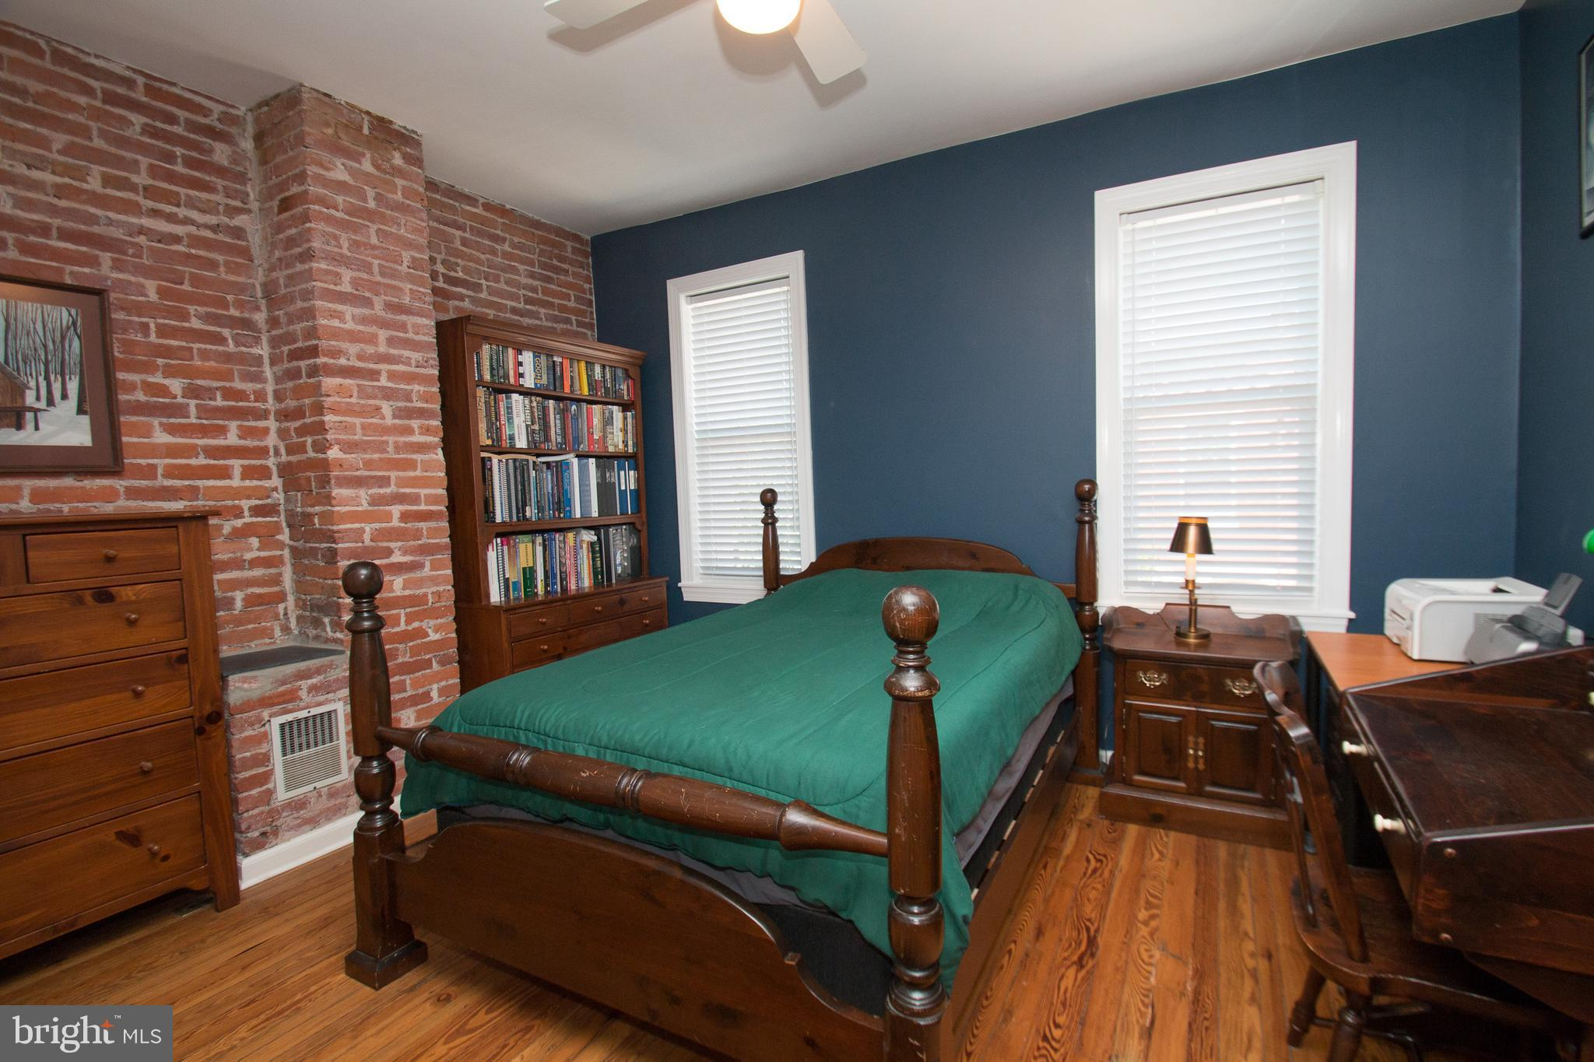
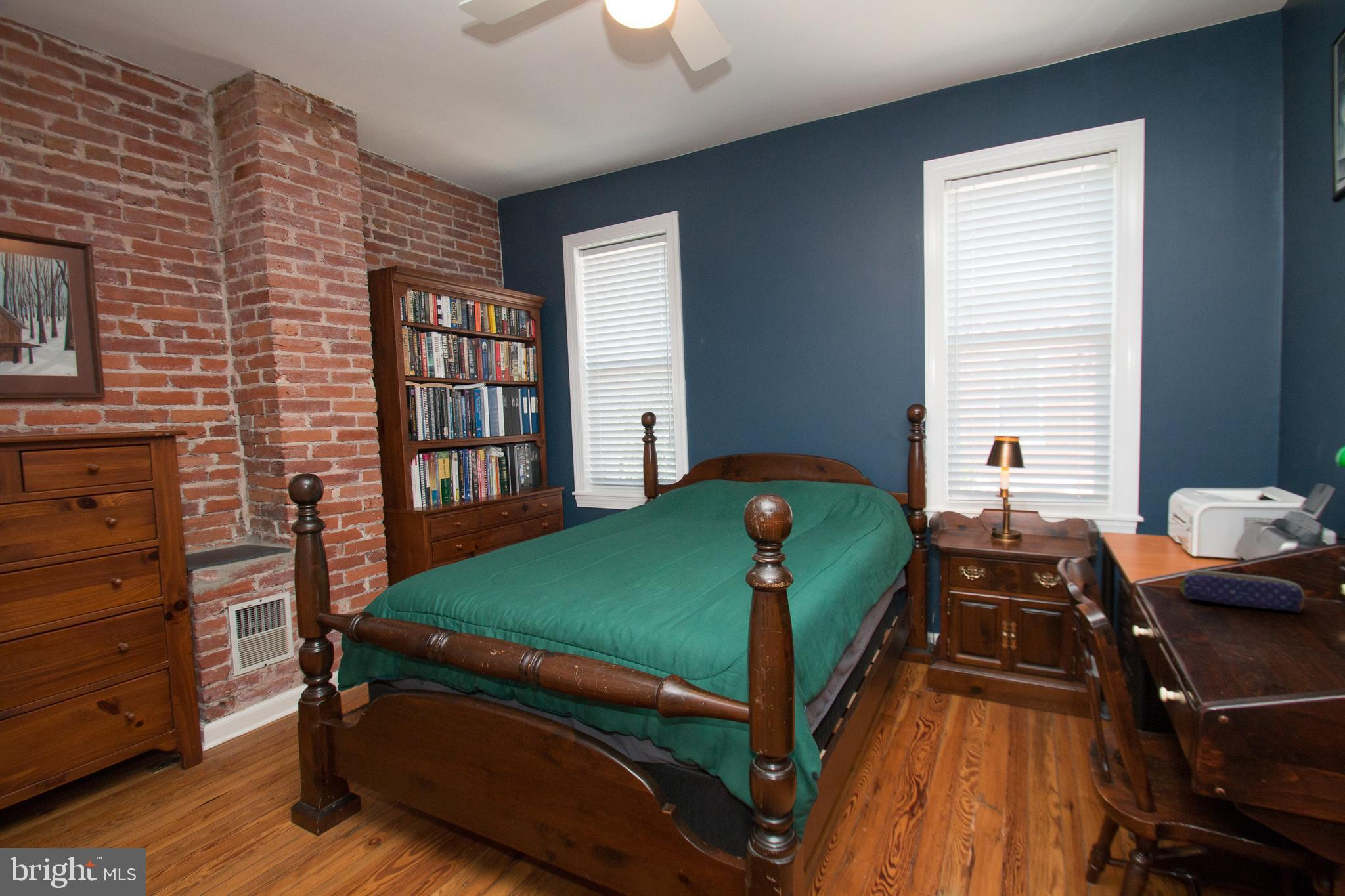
+ pencil case (1239, 589)
